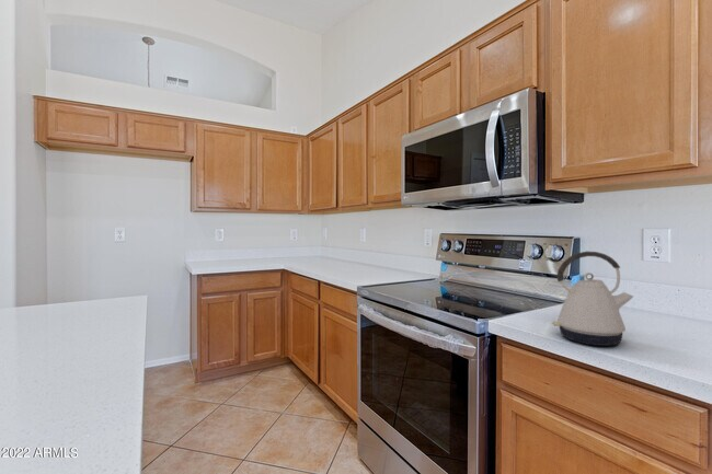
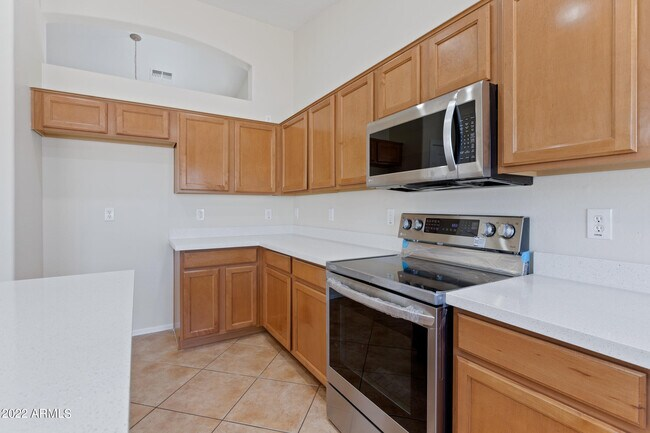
- kettle (592, 296)
